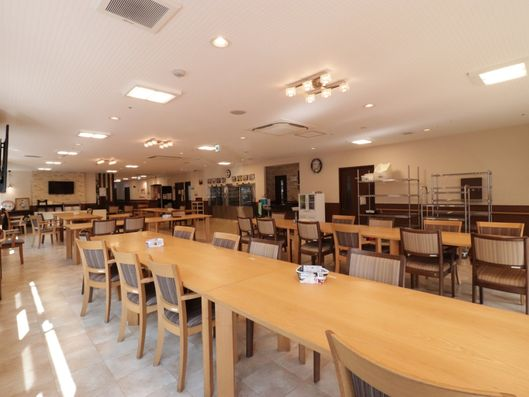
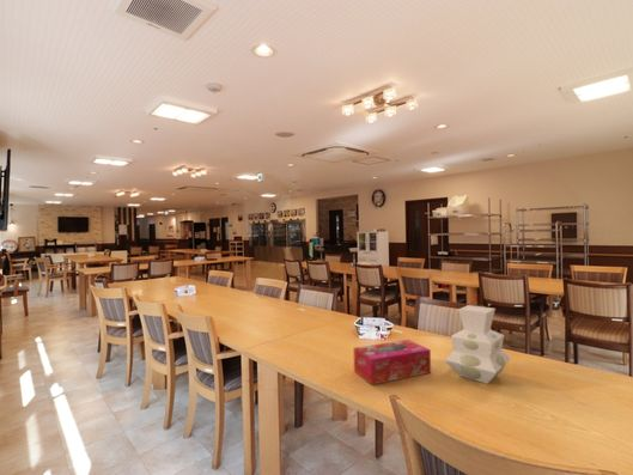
+ tissue box (391, 360)
+ vase (477, 342)
